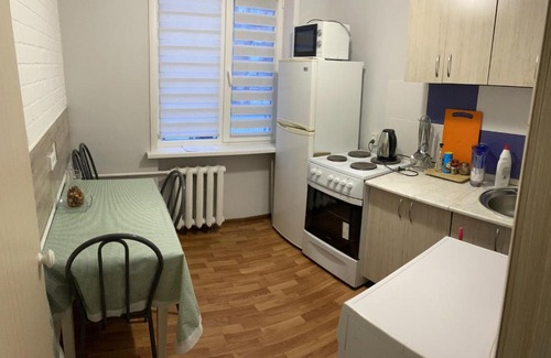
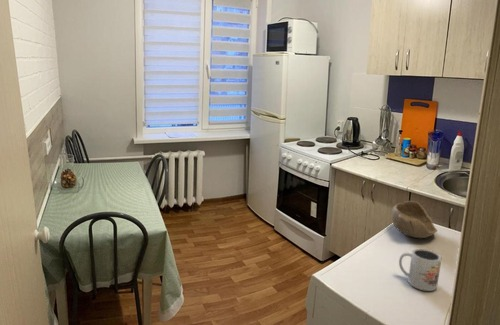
+ bowl (414, 220)
+ mug (418, 267)
